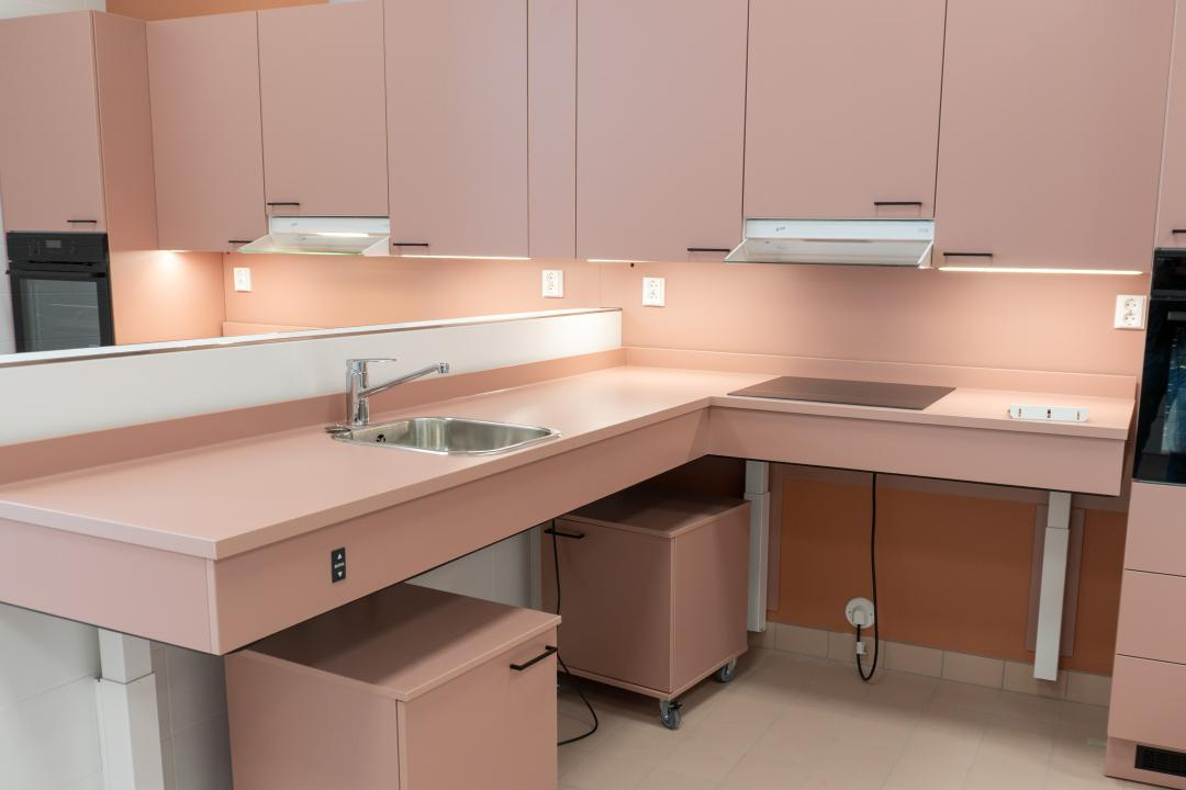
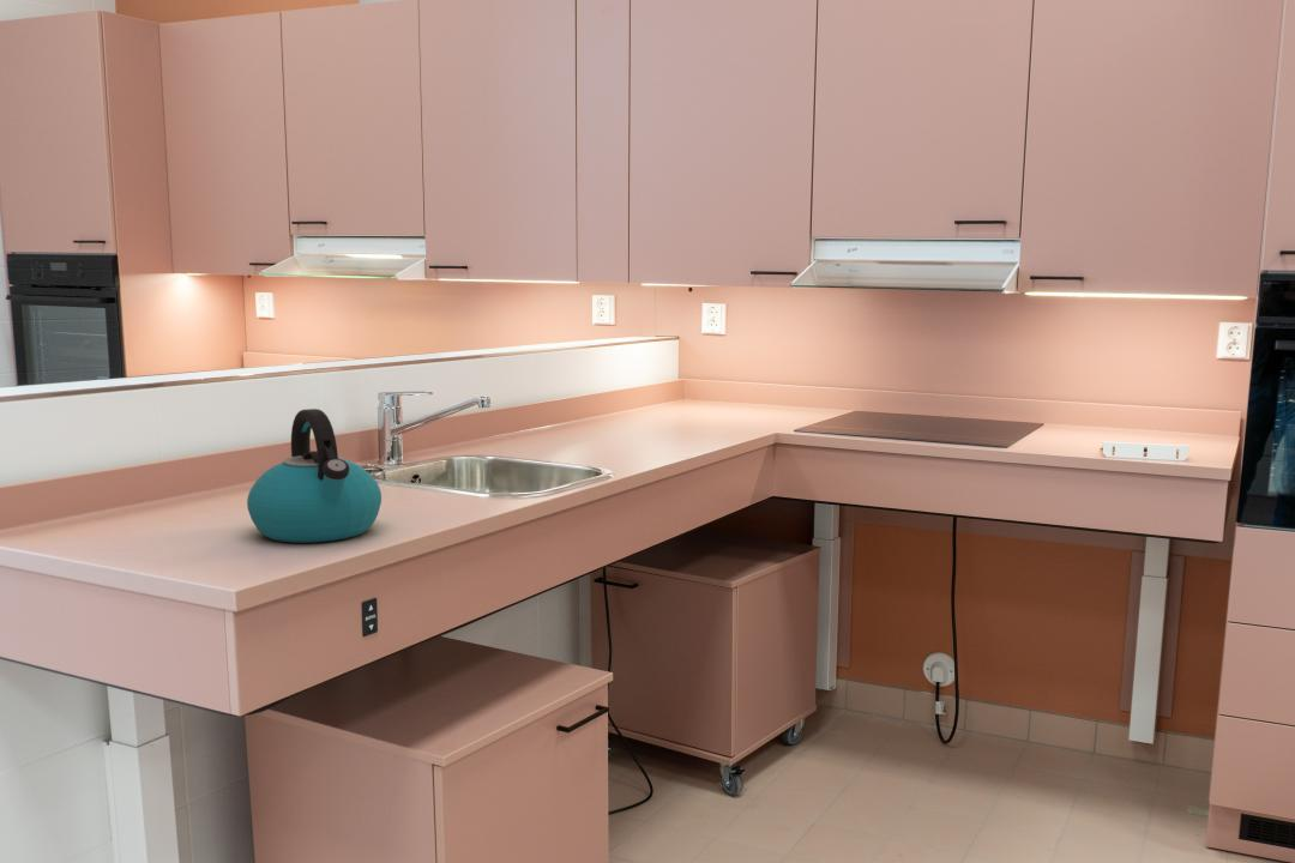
+ kettle (317, 472)
